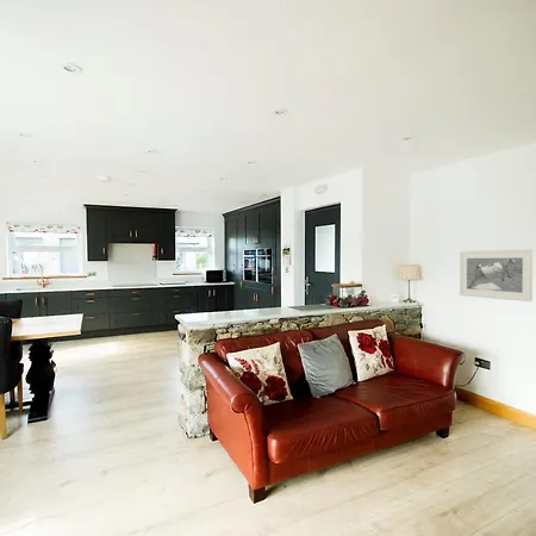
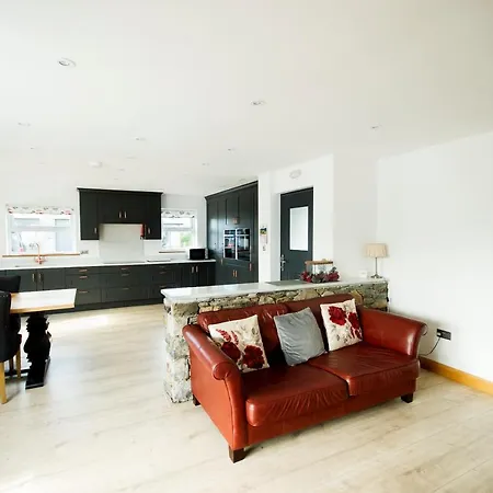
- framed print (493, 274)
